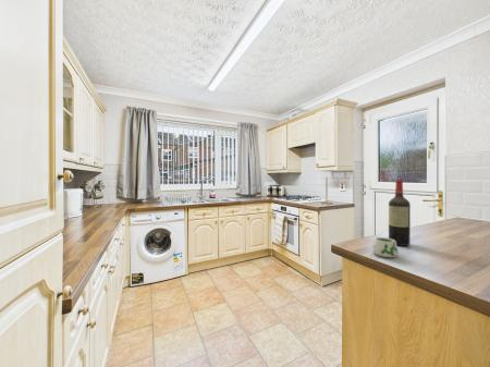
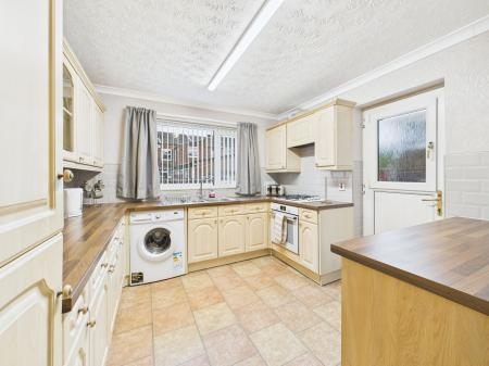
- wine bottle (399, 211)
- mug (385, 246)
